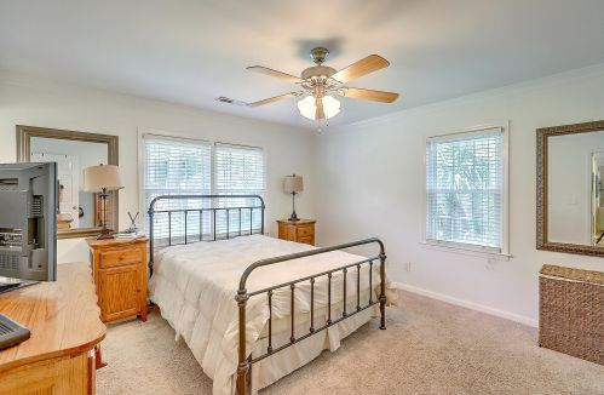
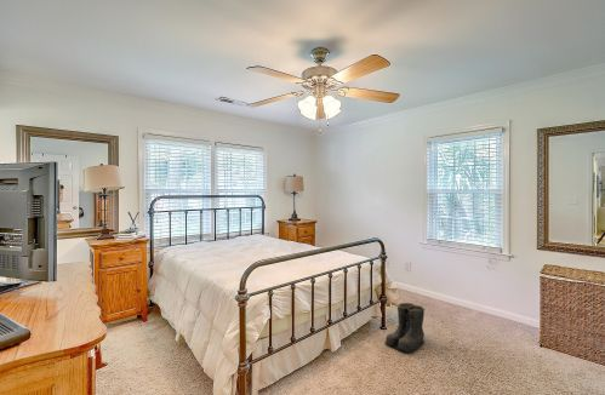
+ boots (405, 325)
